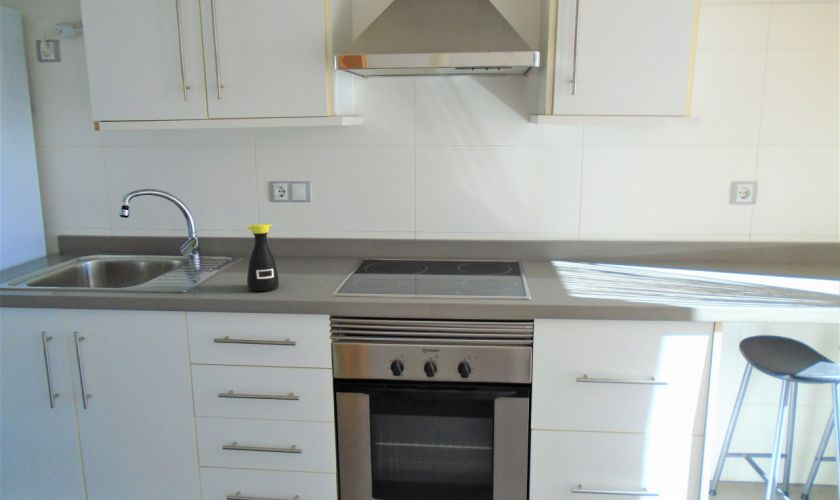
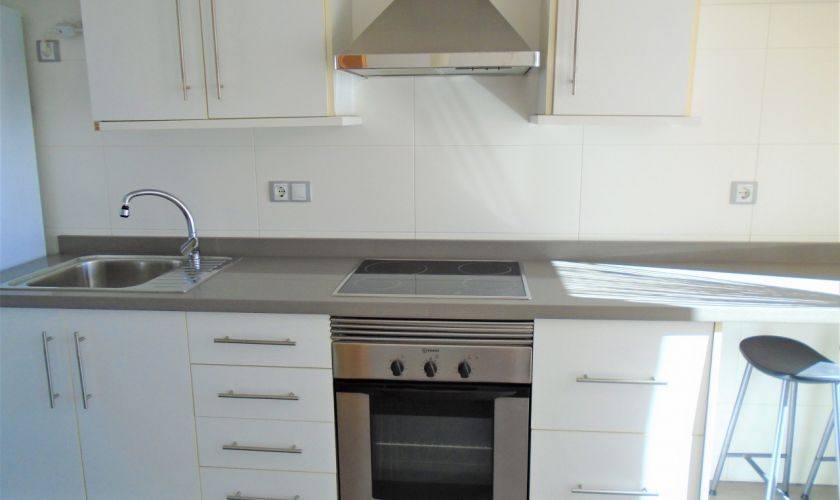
- bottle (261, 256)
